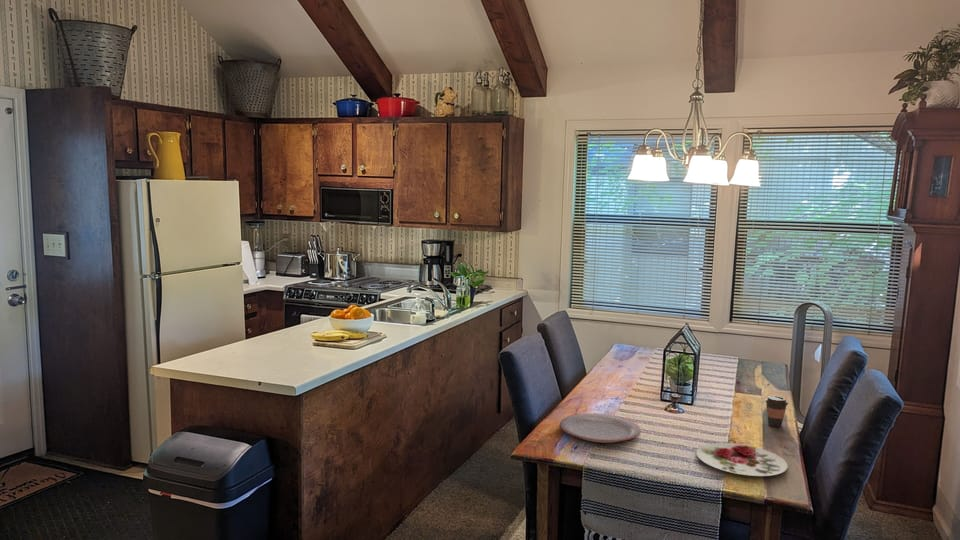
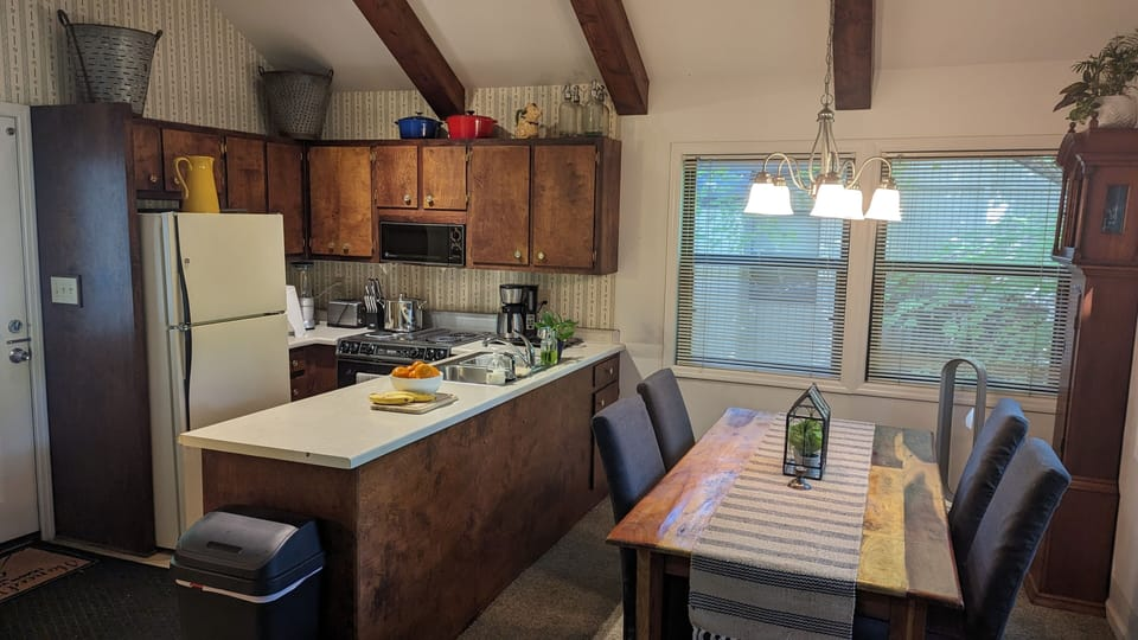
- plate (599, 429)
- plate (740, 457)
- coffee cup (775, 411)
